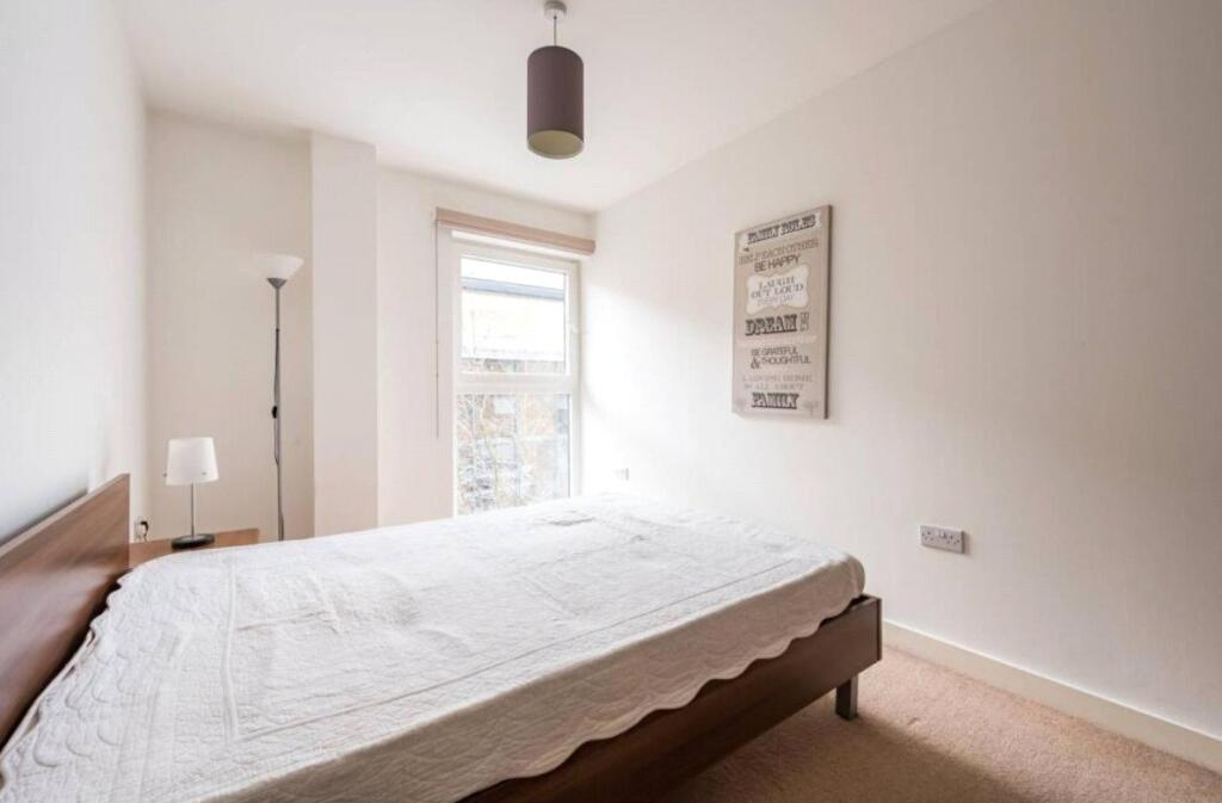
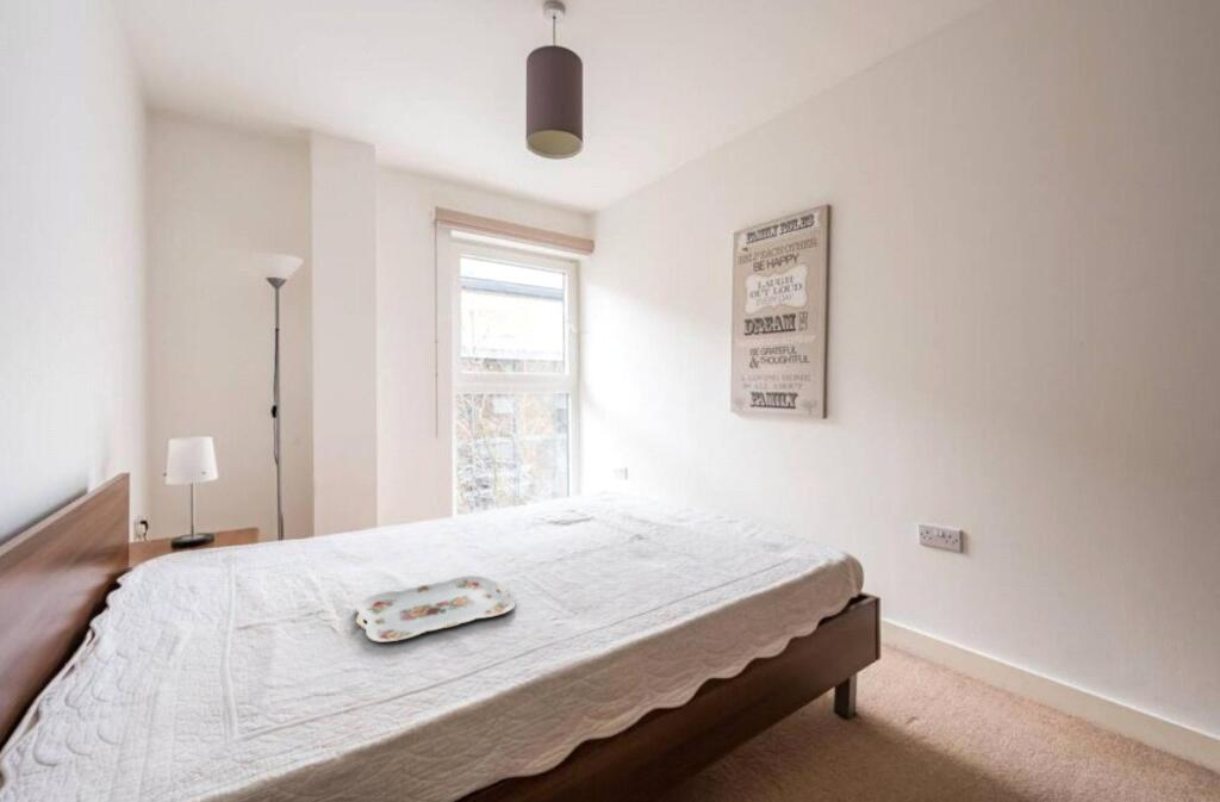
+ serving tray (436, 605)
